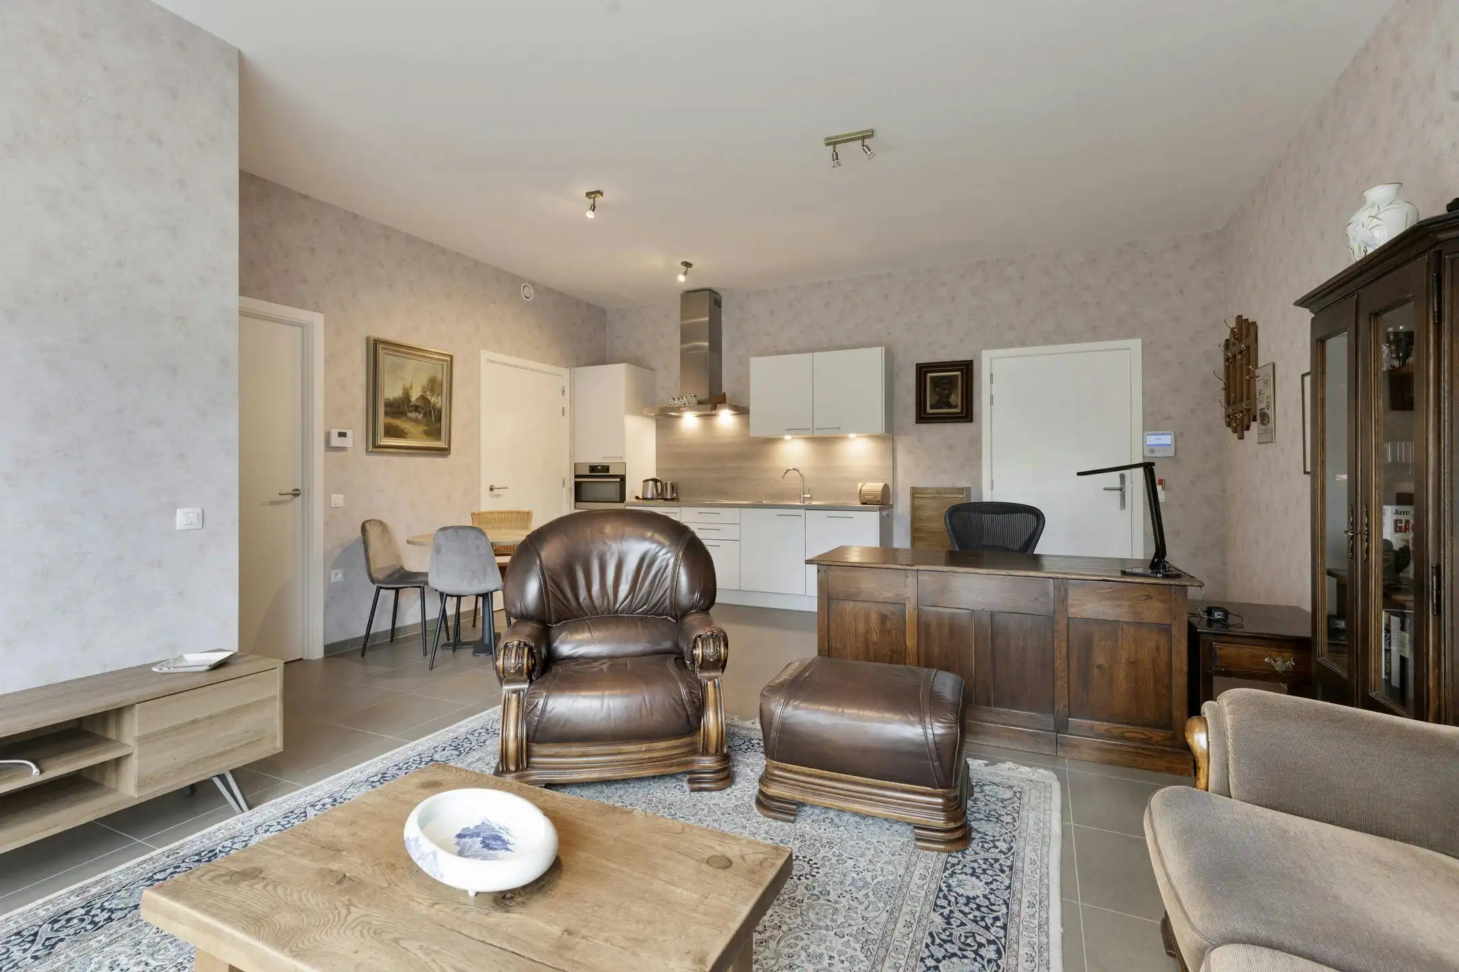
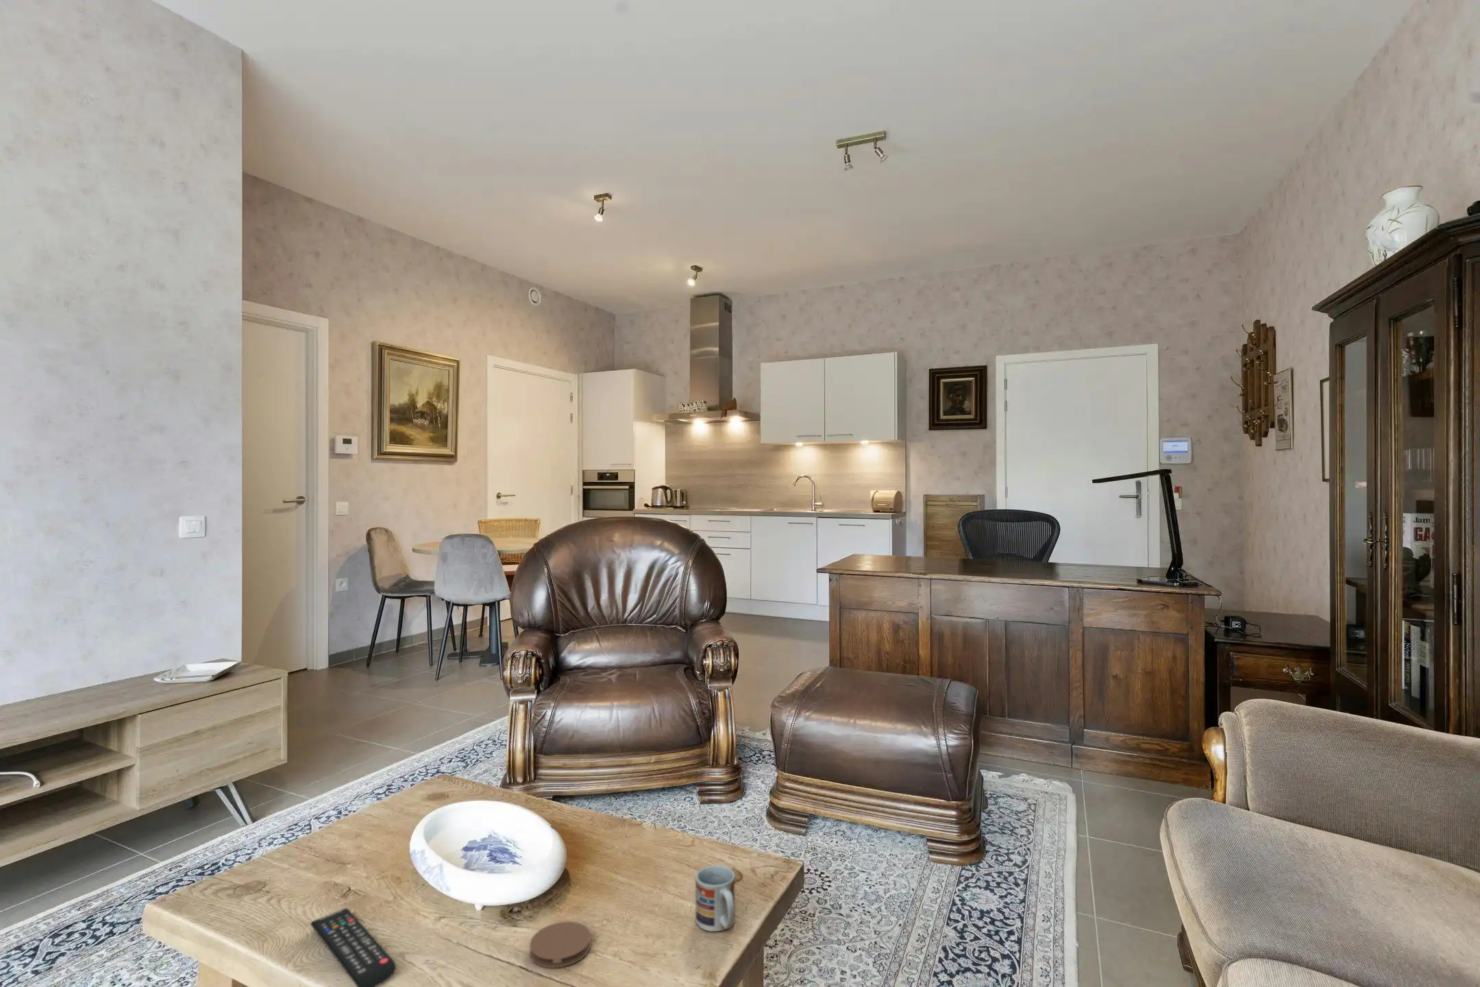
+ coaster (561, 943)
+ remote control (351, 946)
+ cup (719, 901)
